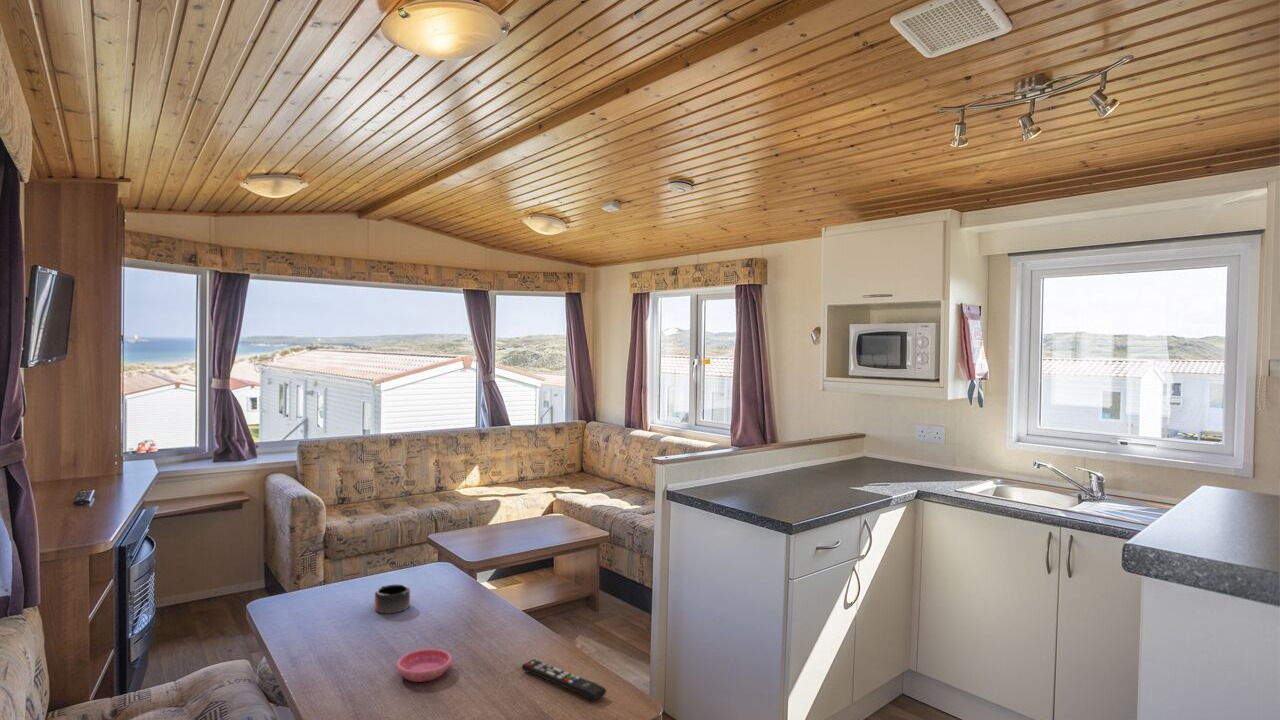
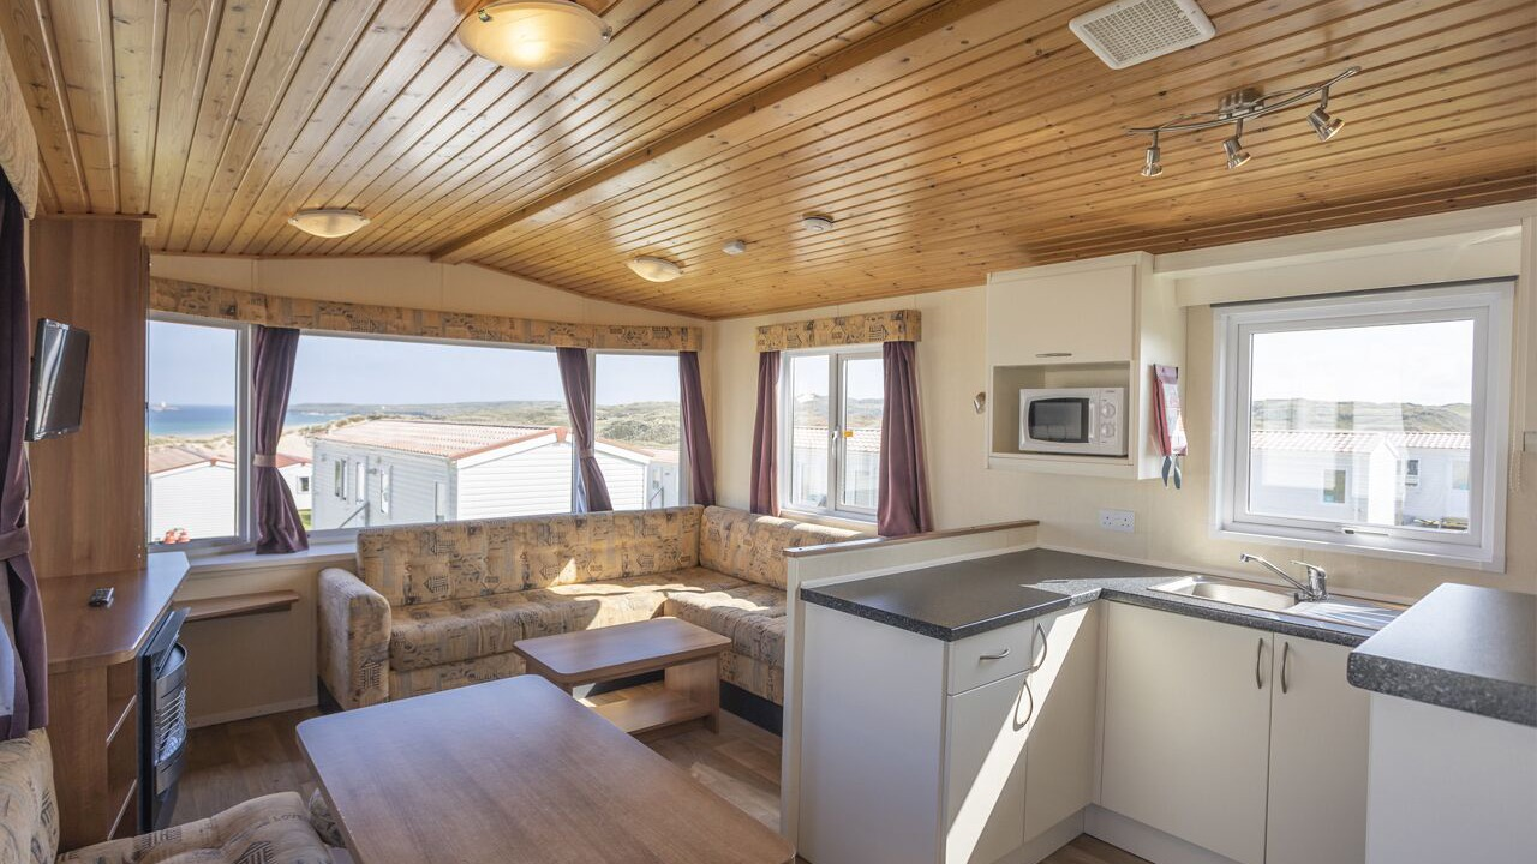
- saucer (424, 666)
- mug (390, 597)
- remote control (562, 678)
